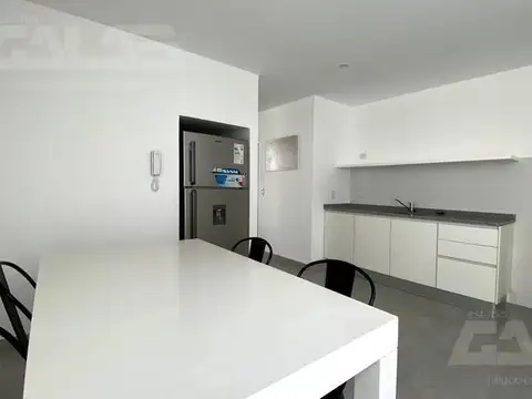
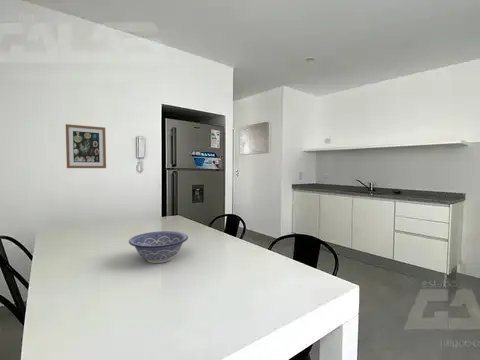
+ wall art (86, 147)
+ decorative bowl (159, 248)
